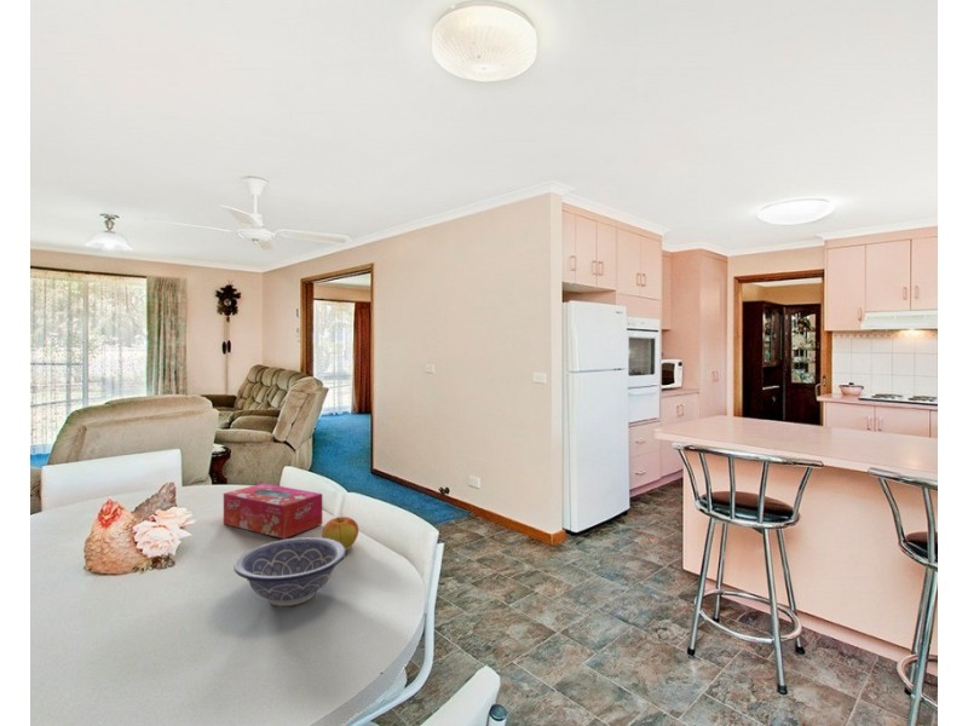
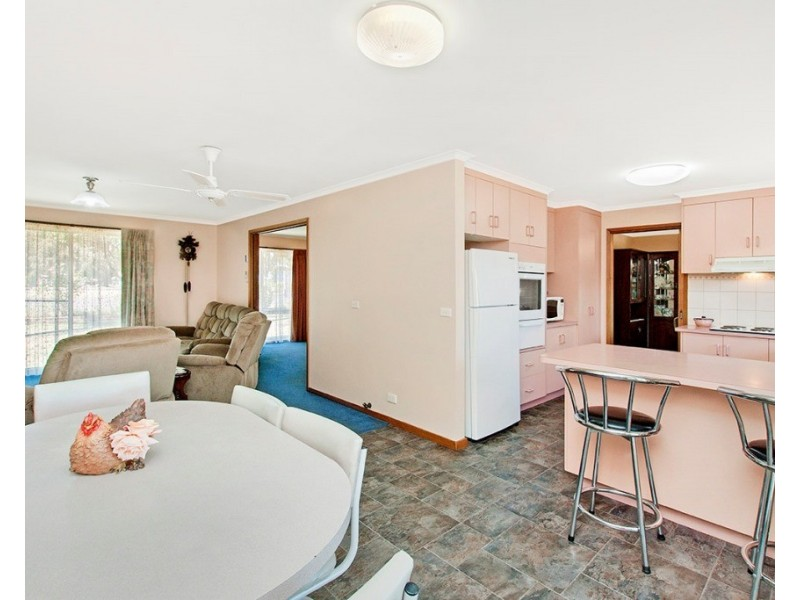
- apple (340, 532)
- decorative bowl (292, 575)
- tissue box (272, 508)
